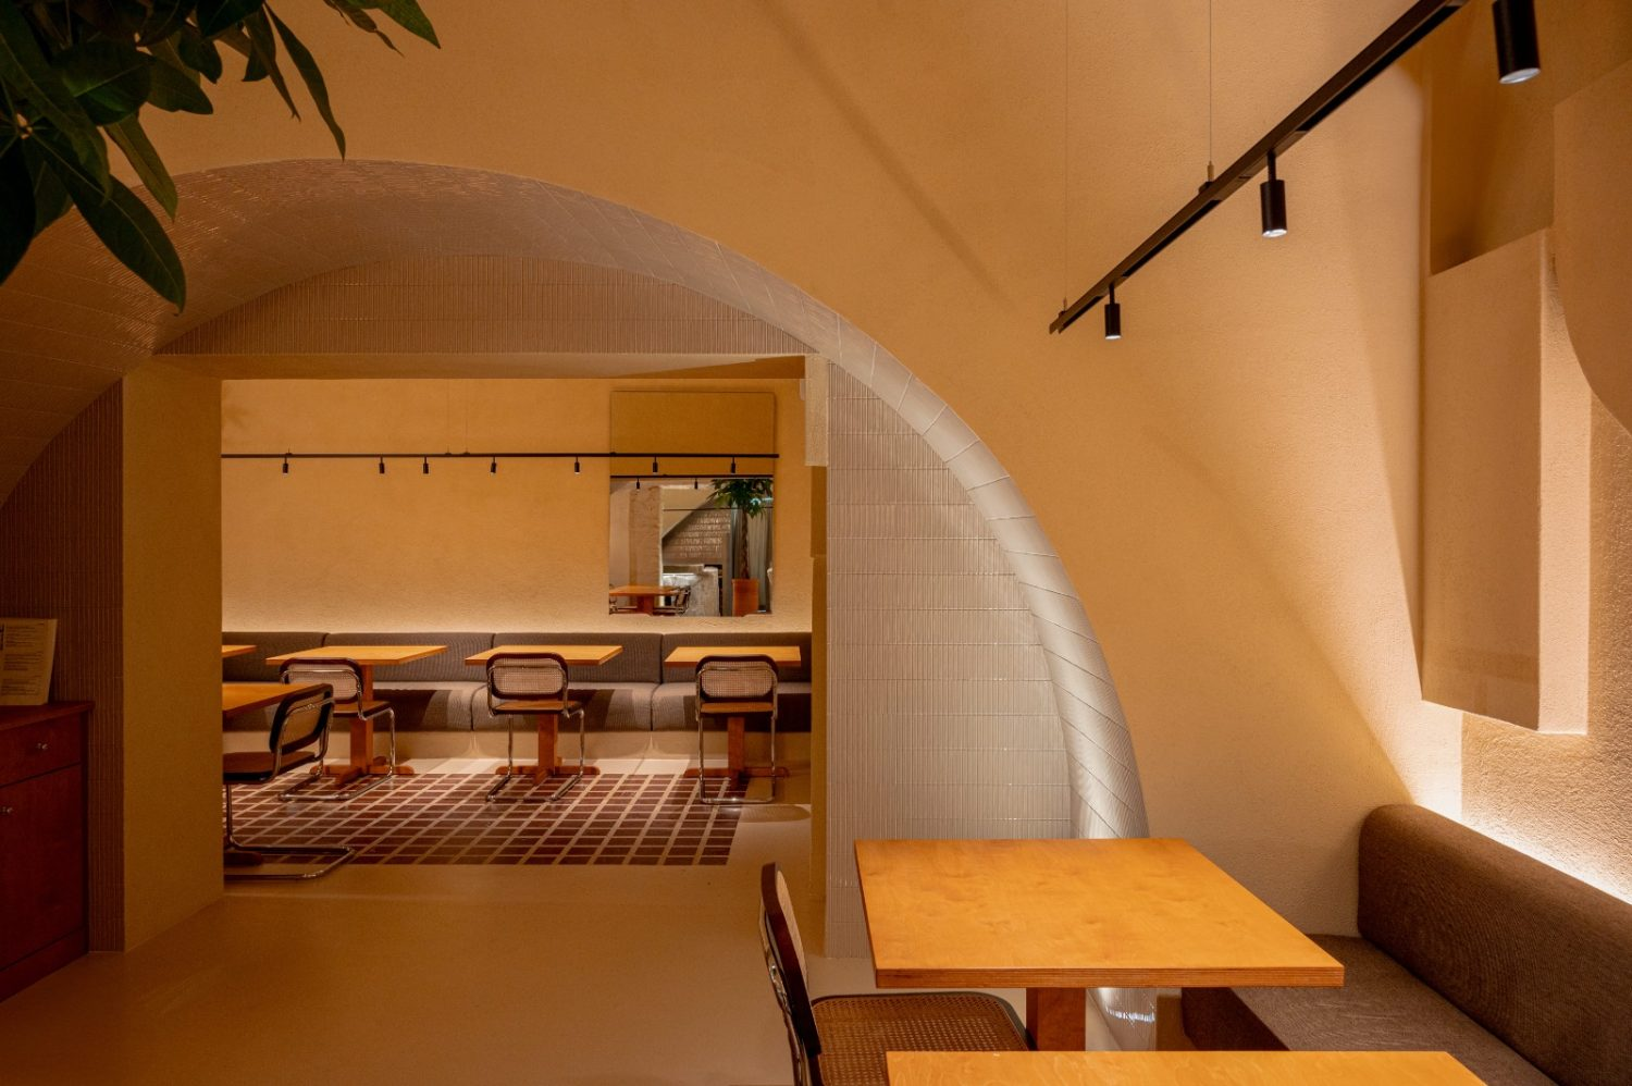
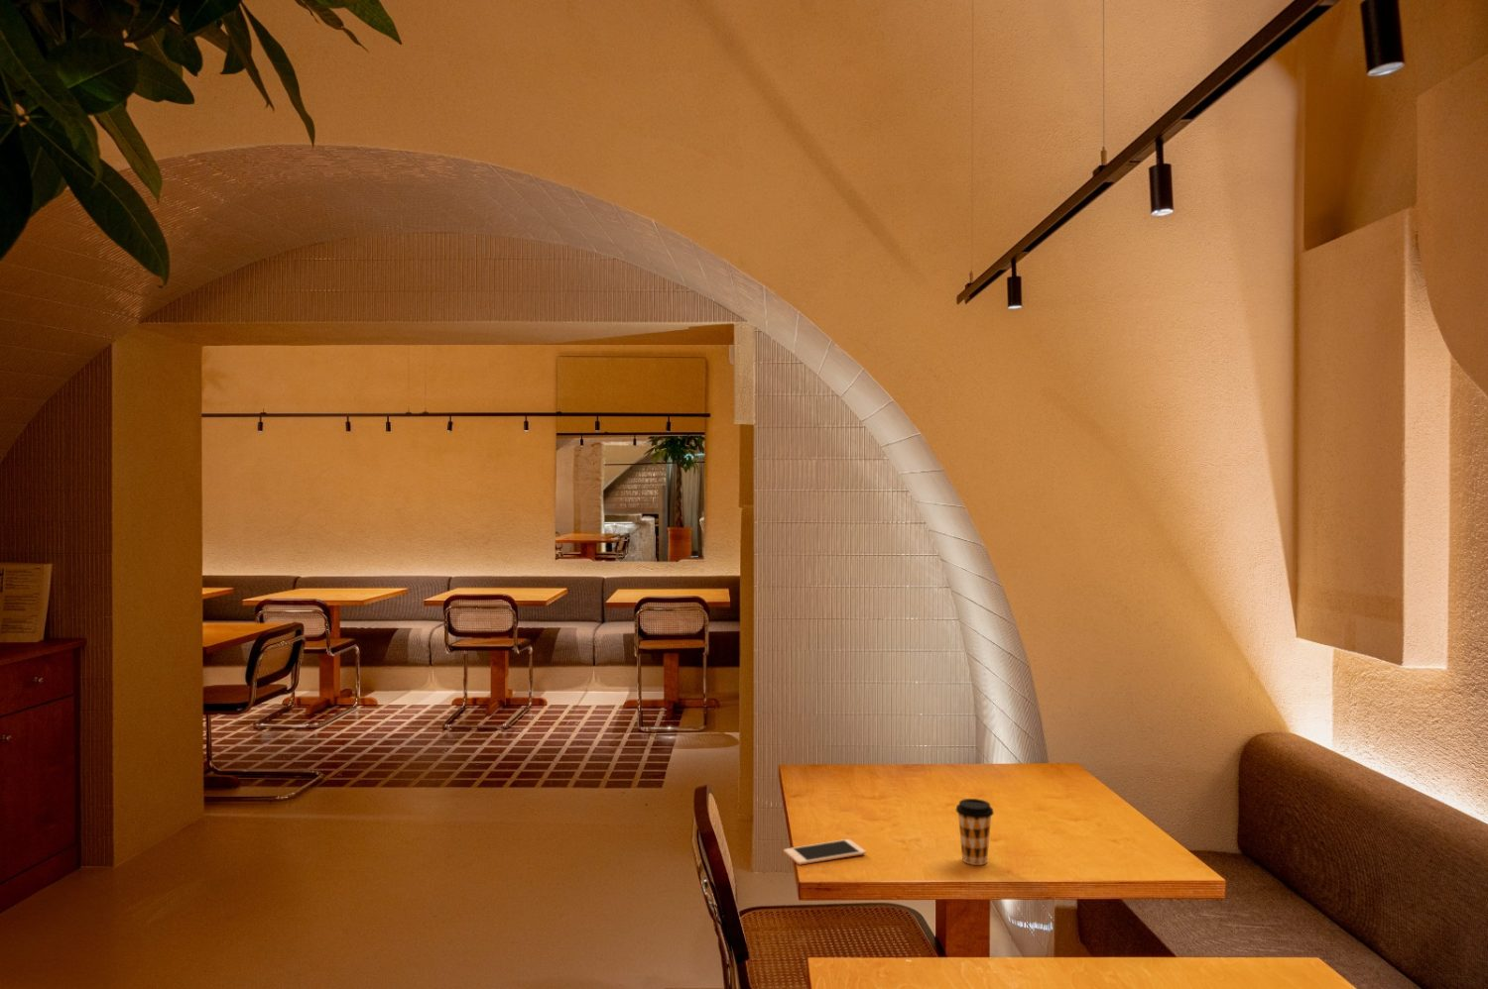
+ coffee cup (974, 831)
+ cell phone (824, 851)
